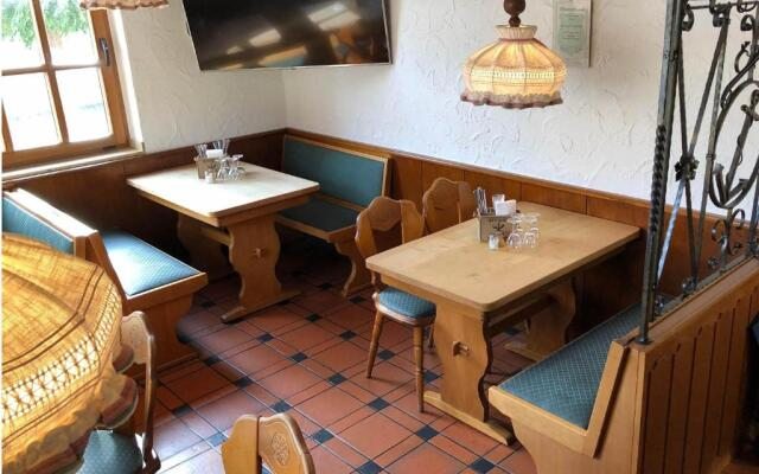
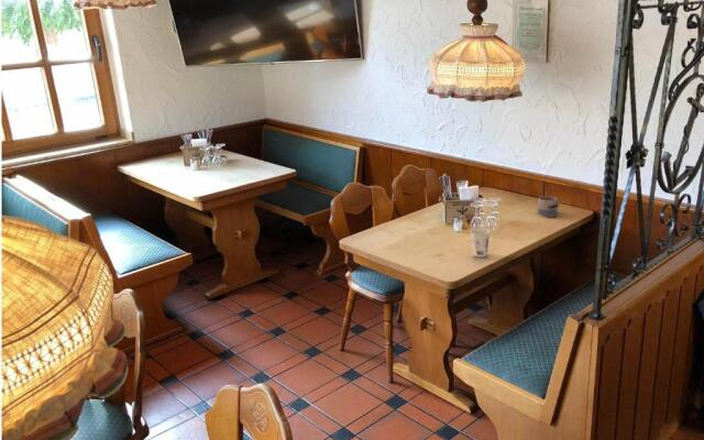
+ cup (480, 242)
+ mug (549, 206)
